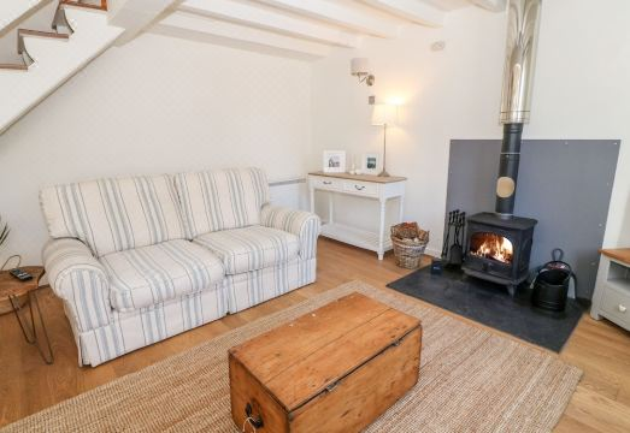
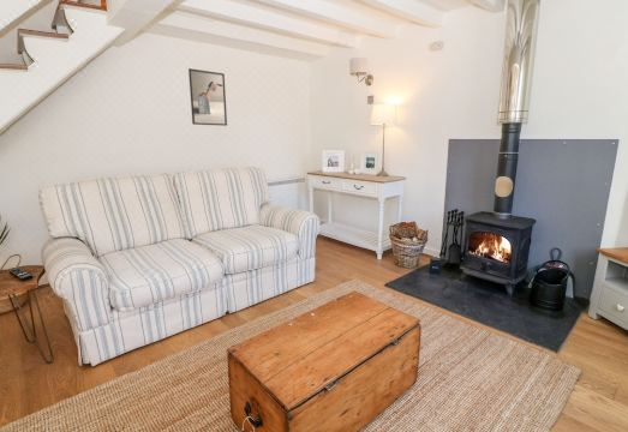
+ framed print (208, 98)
